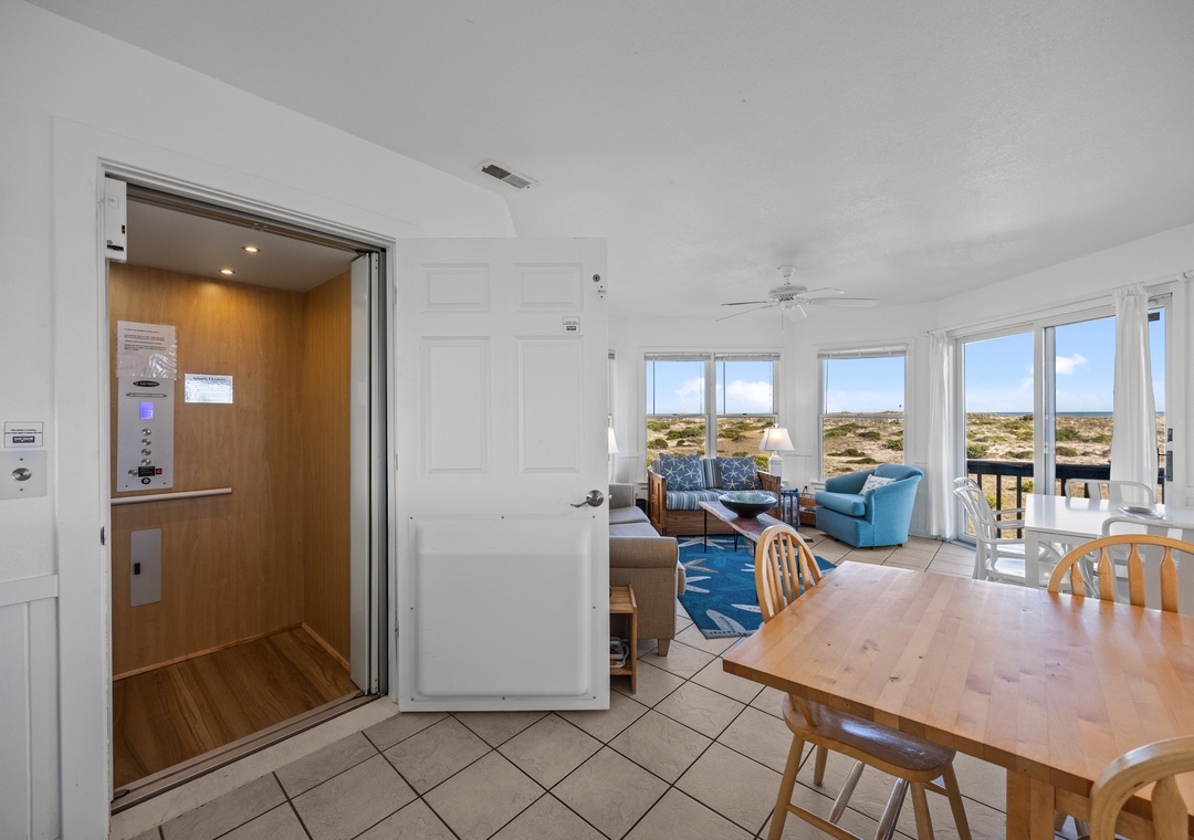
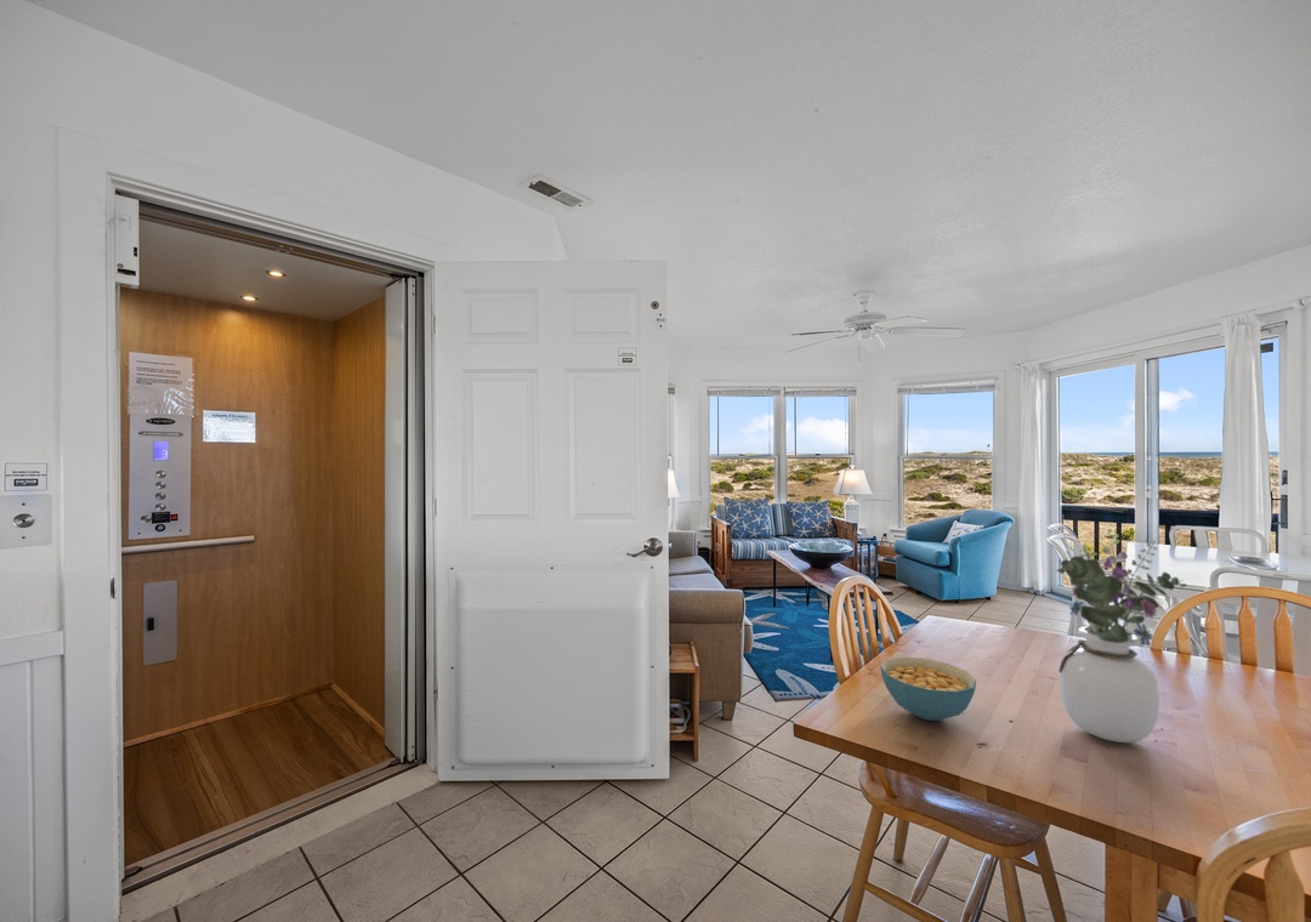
+ cereal bowl (926, 693)
+ bouquet (1101, 632)
